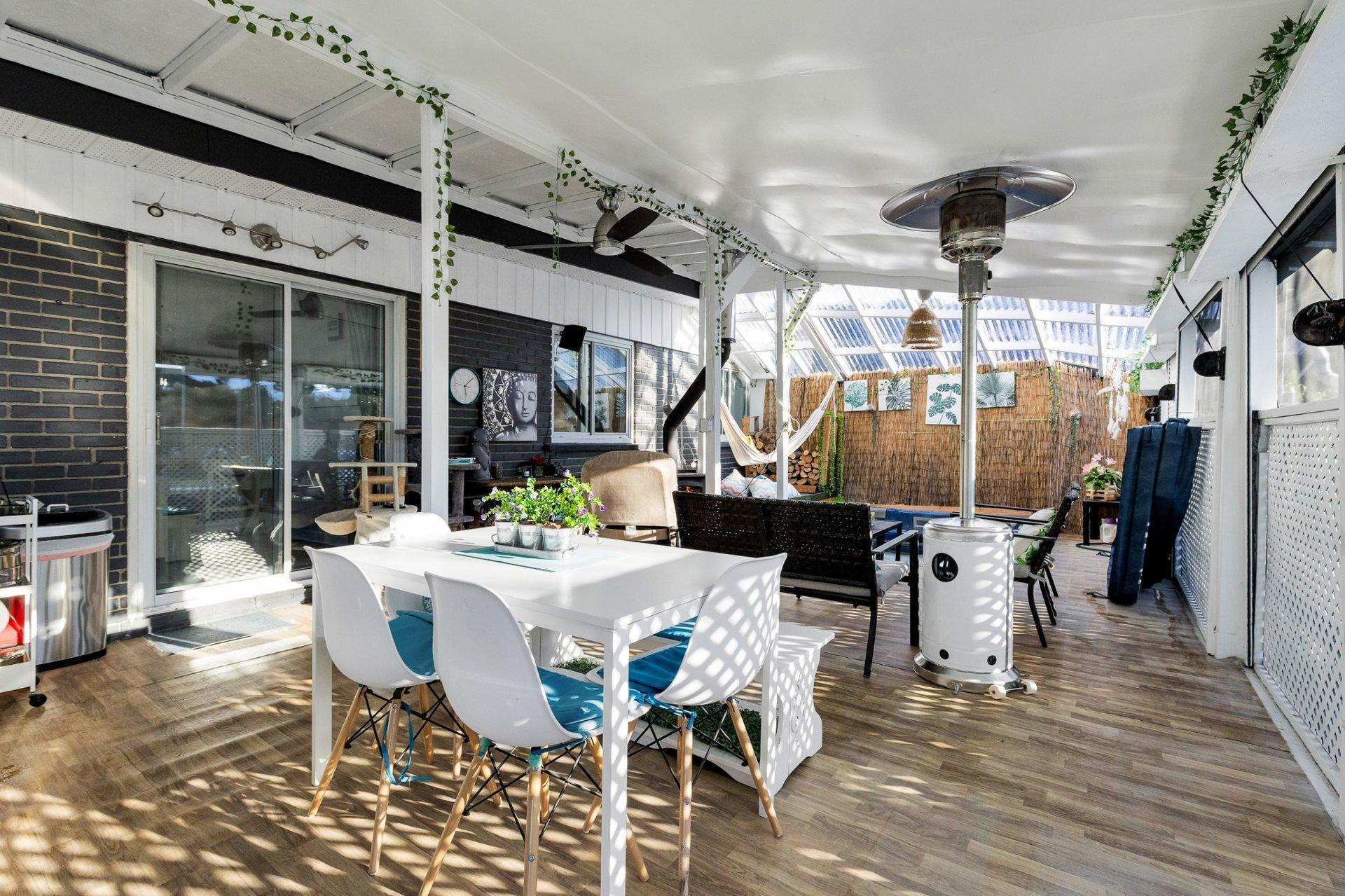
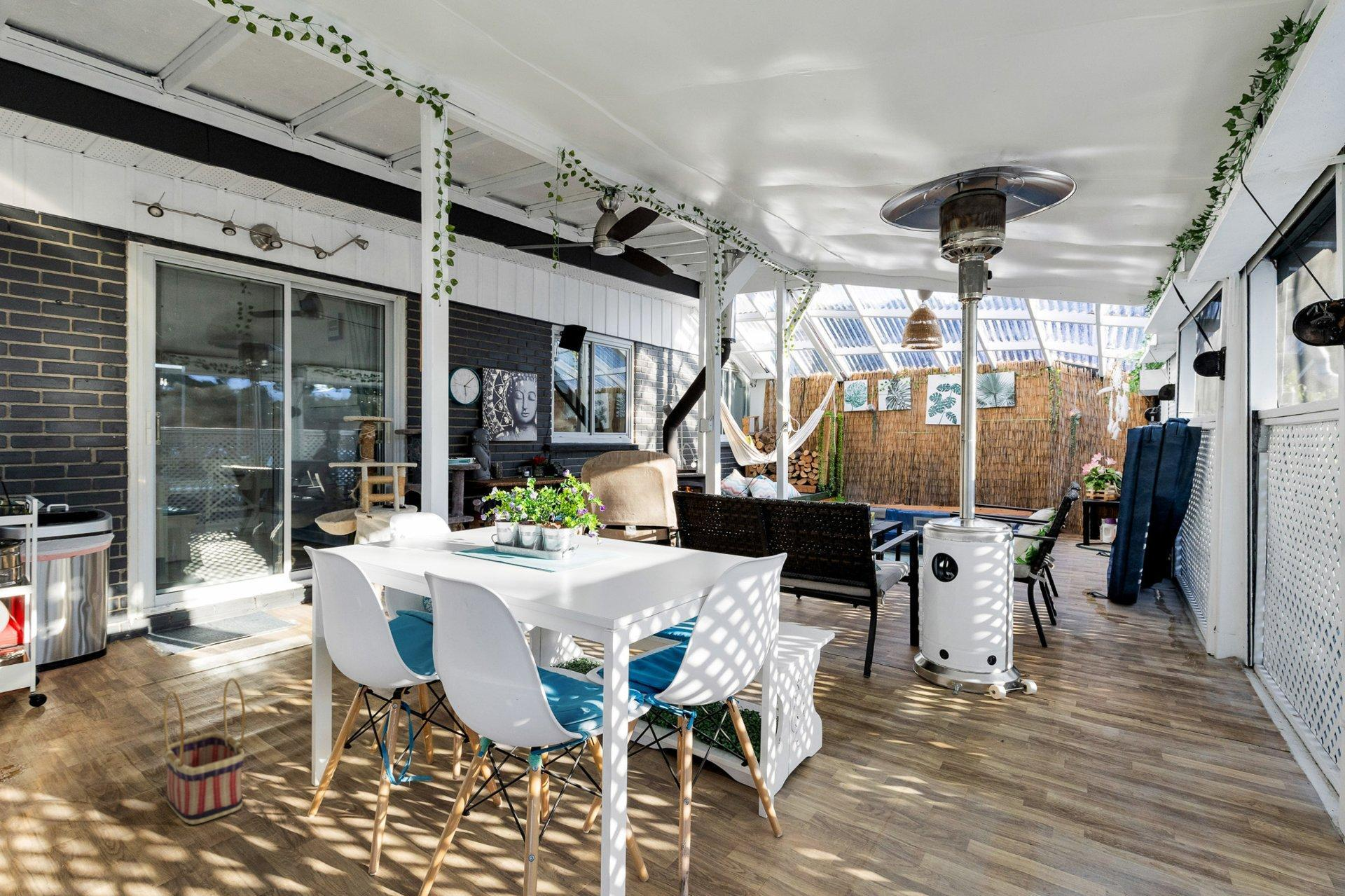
+ basket (204, 743)
